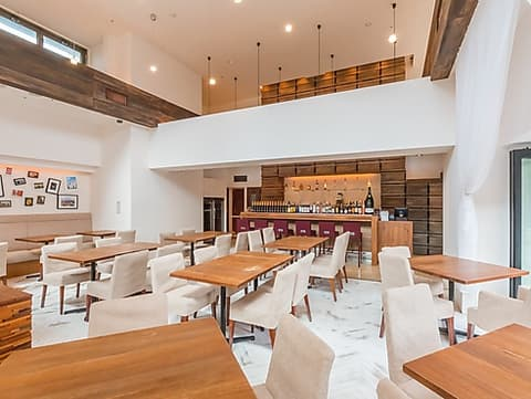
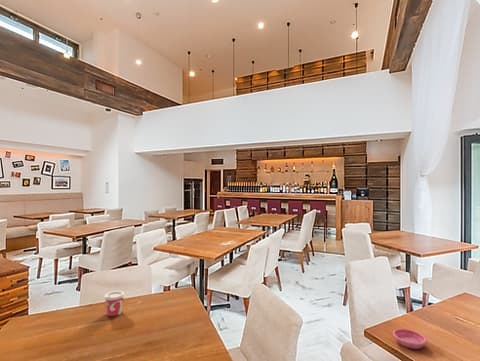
+ saucer (409, 339)
+ cup (114, 303)
